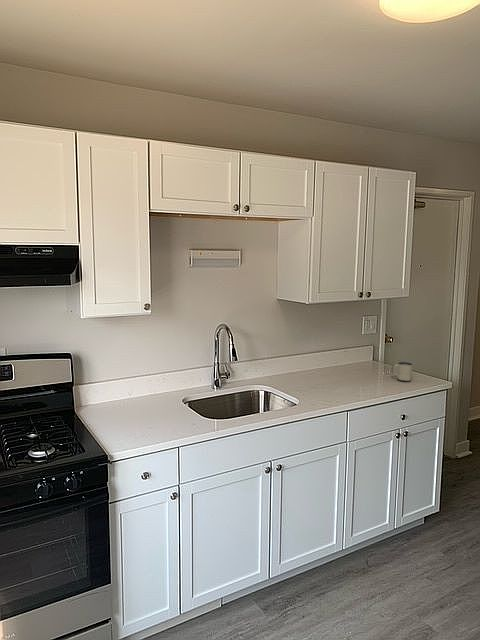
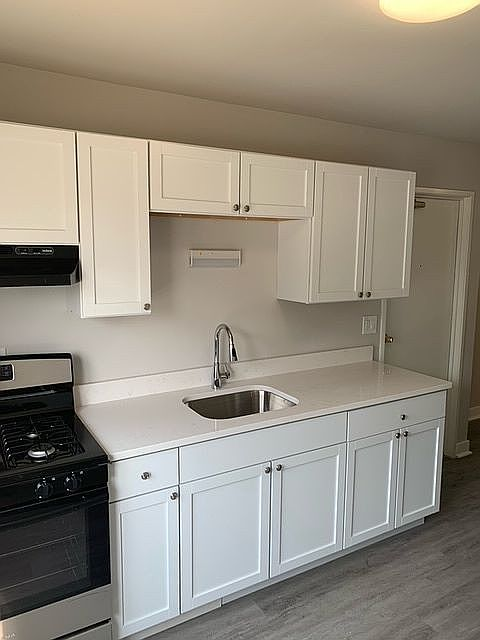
- mug (401, 371)
